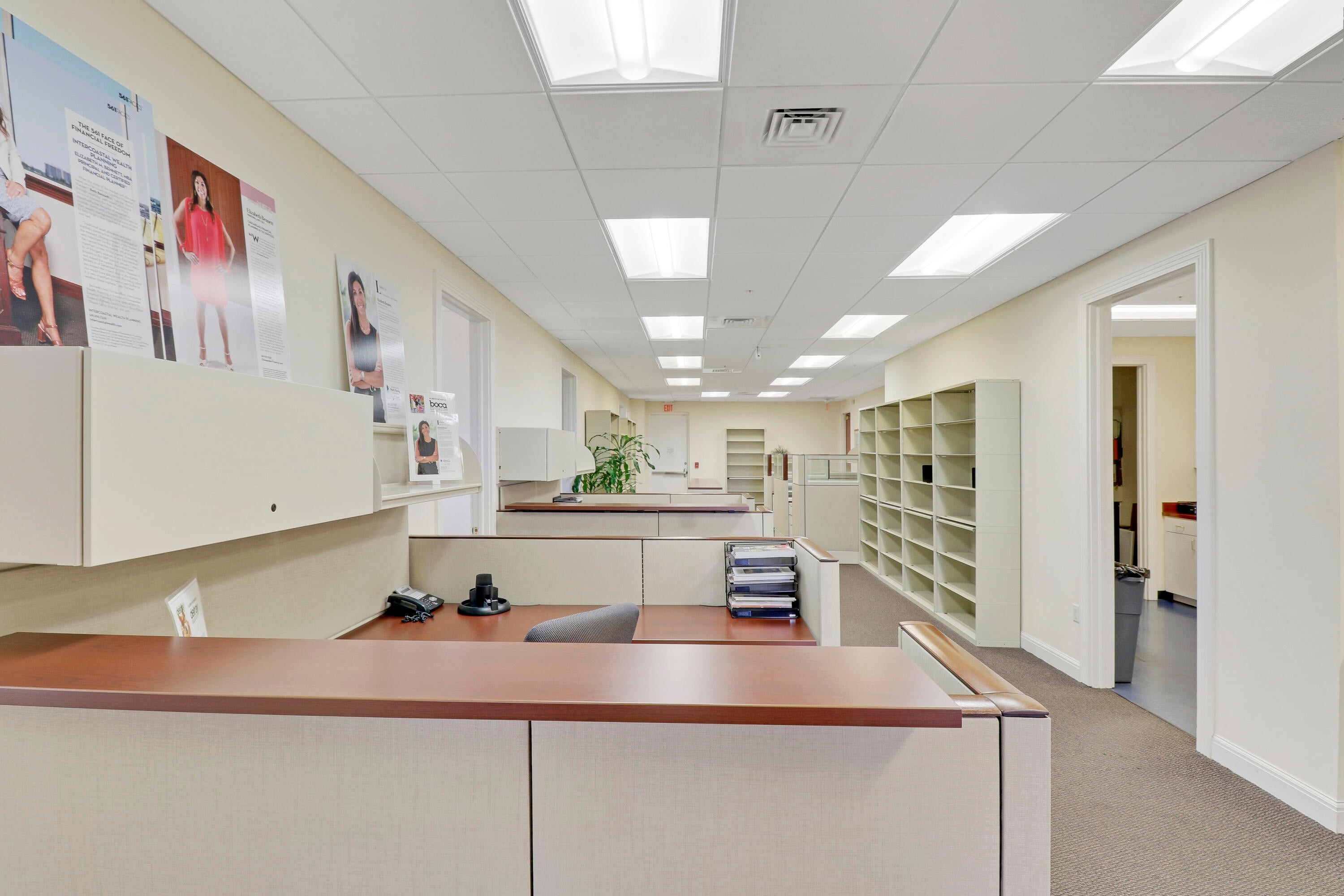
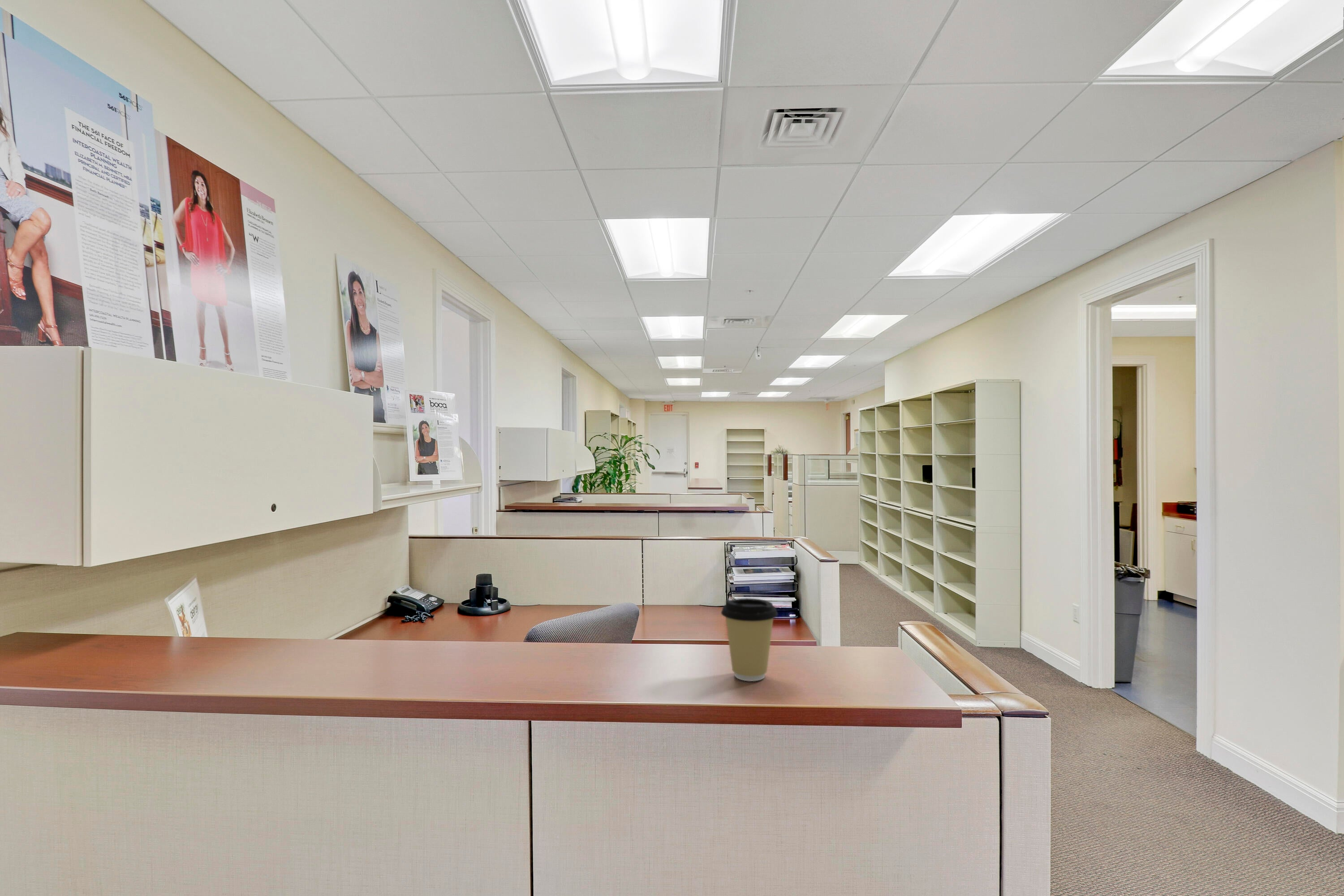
+ coffee cup (749, 638)
